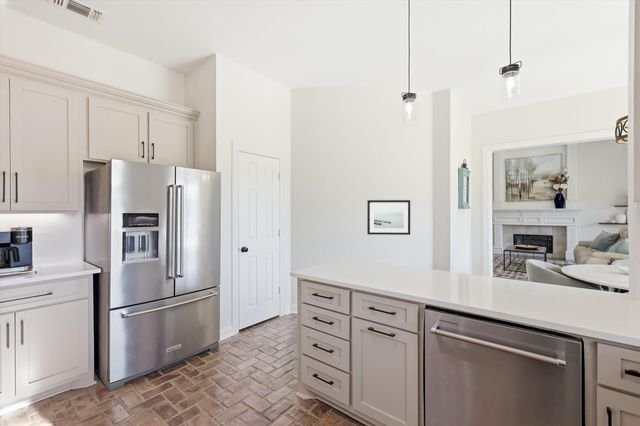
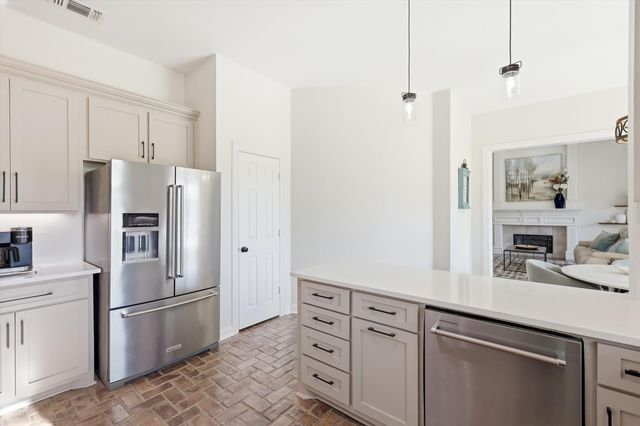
- wall art (388, 217)
